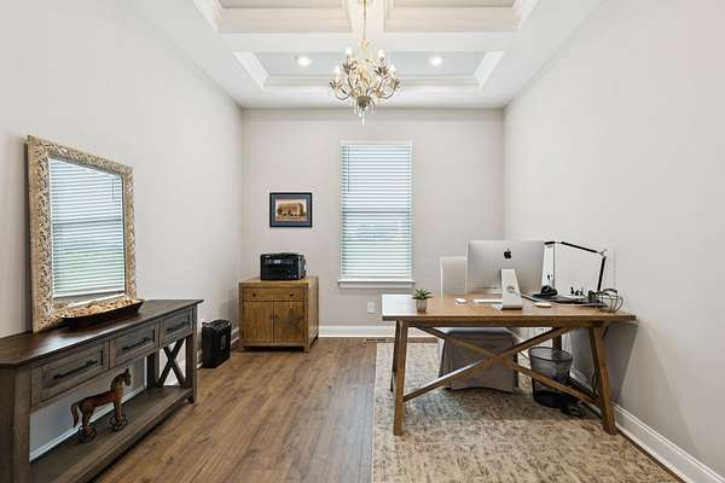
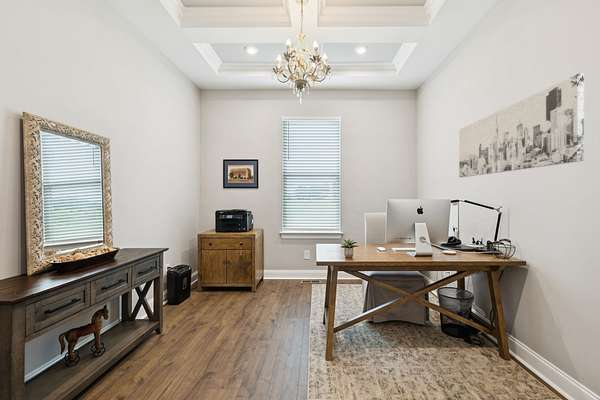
+ wall art (503, 140)
